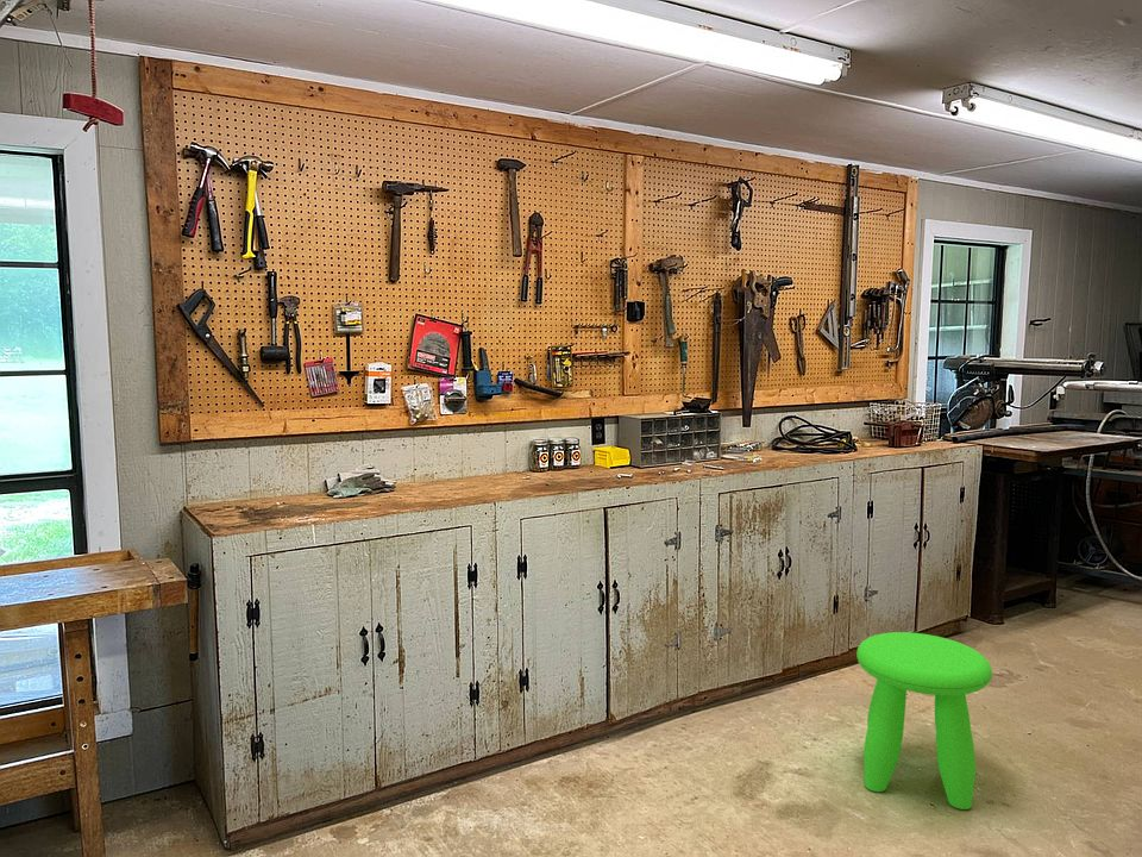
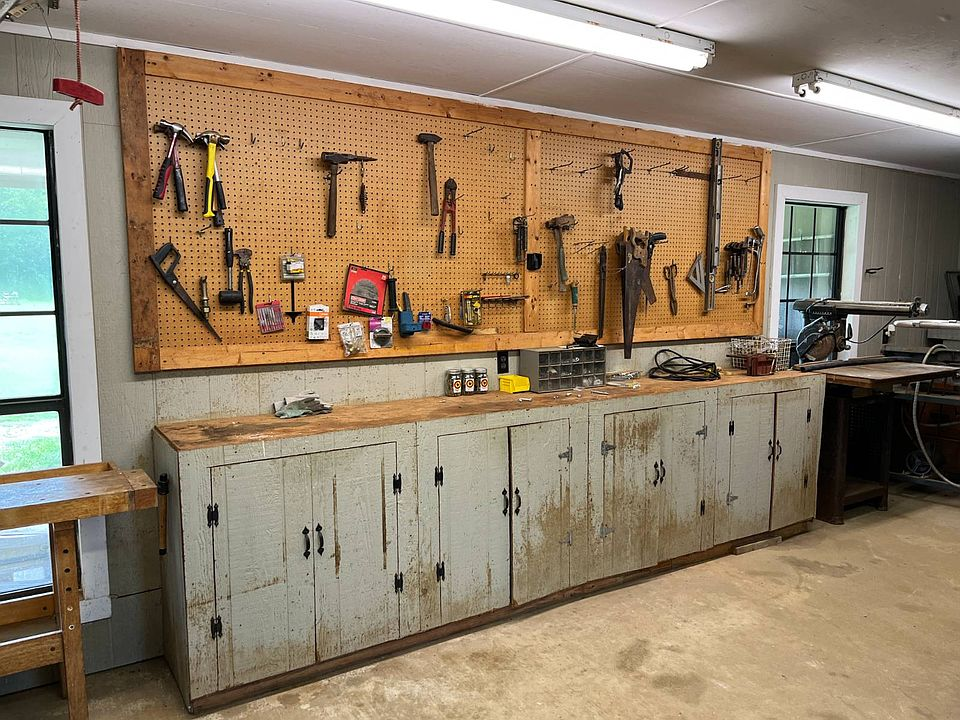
- stool (904, 713)
